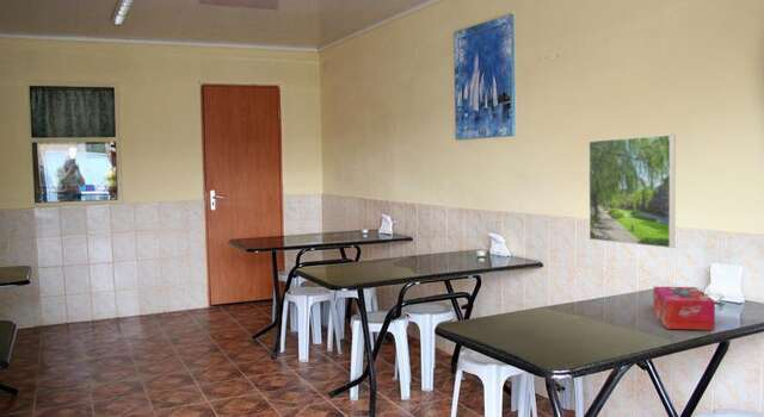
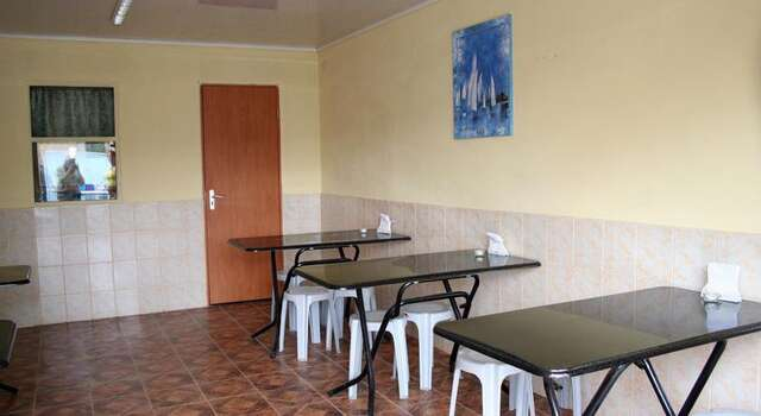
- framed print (628, 191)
- tissue box (682, 306)
